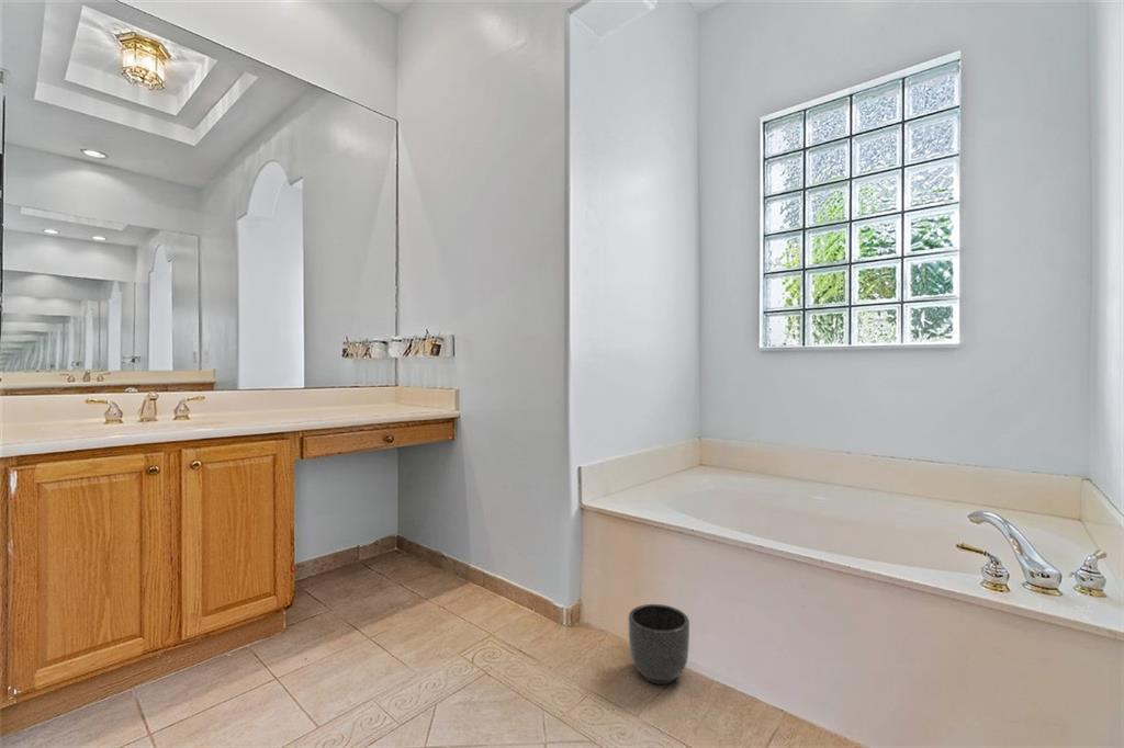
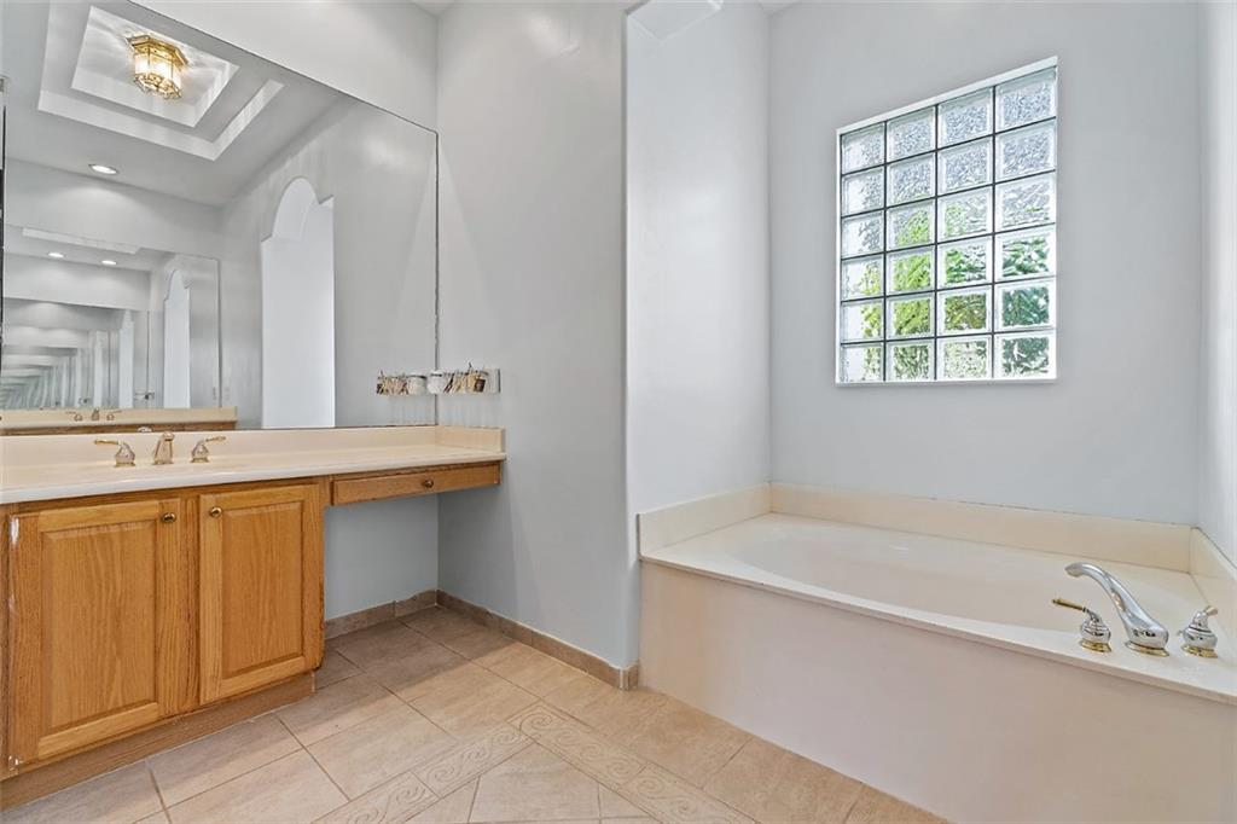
- planter (659, 646)
